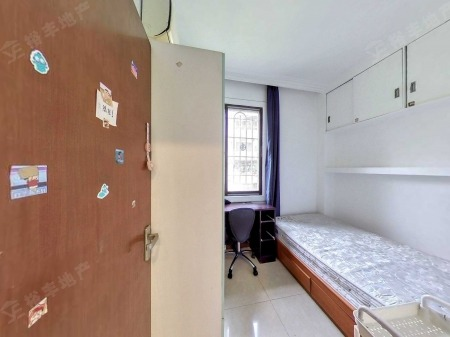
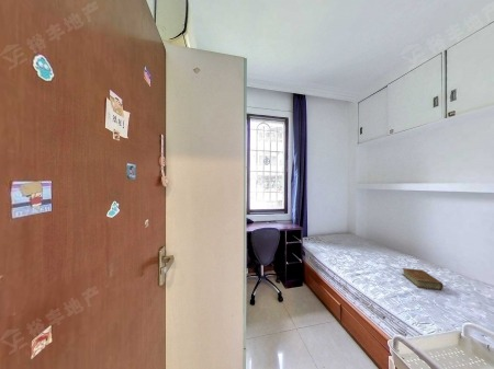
+ book (420, 278)
